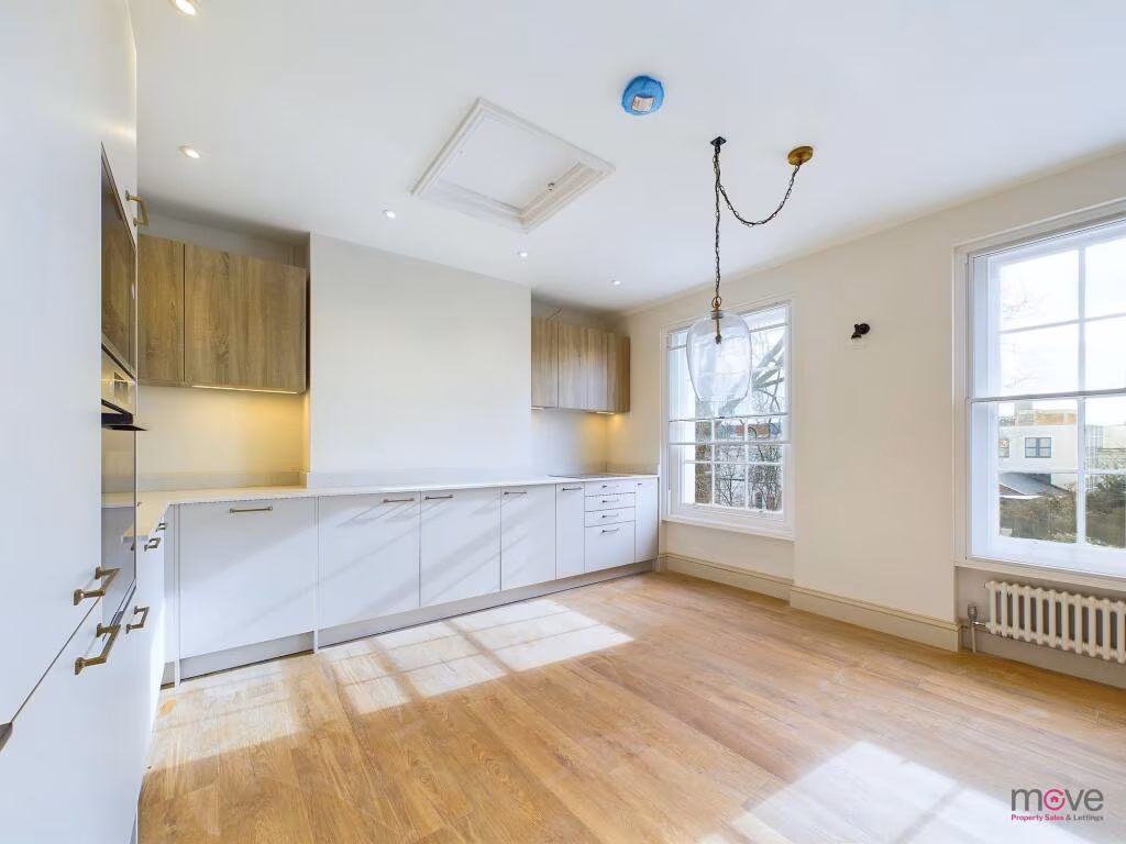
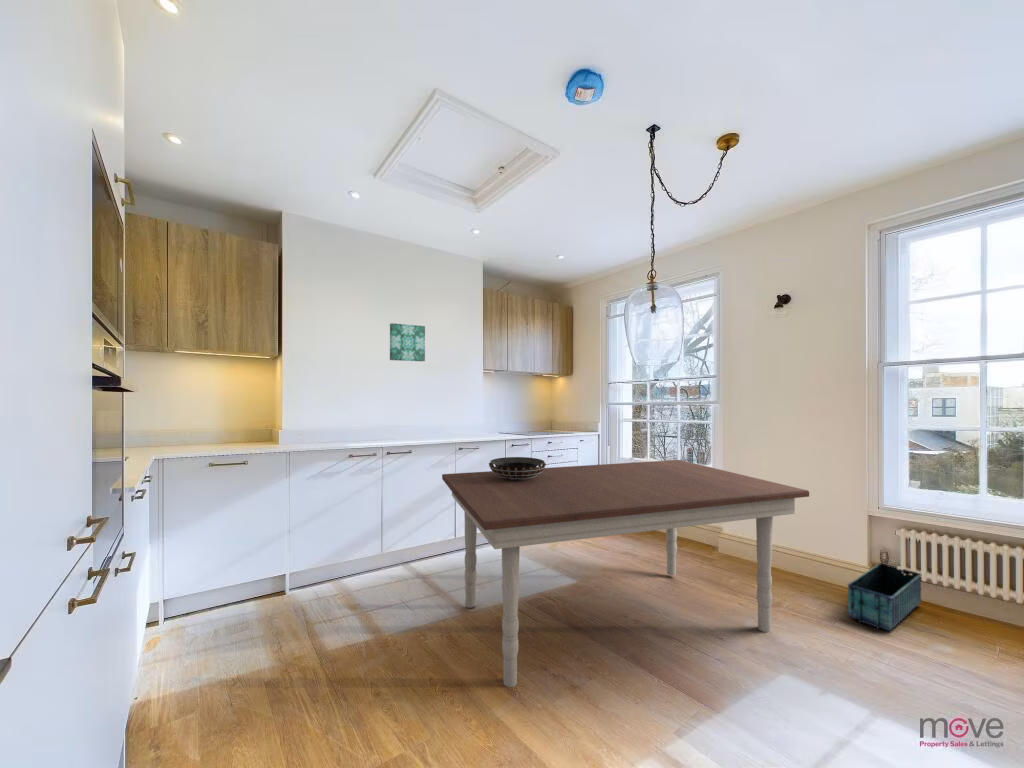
+ wall art (407, 342)
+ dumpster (884, 596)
+ dining table (610, 535)
+ decorative bowl (517, 469)
